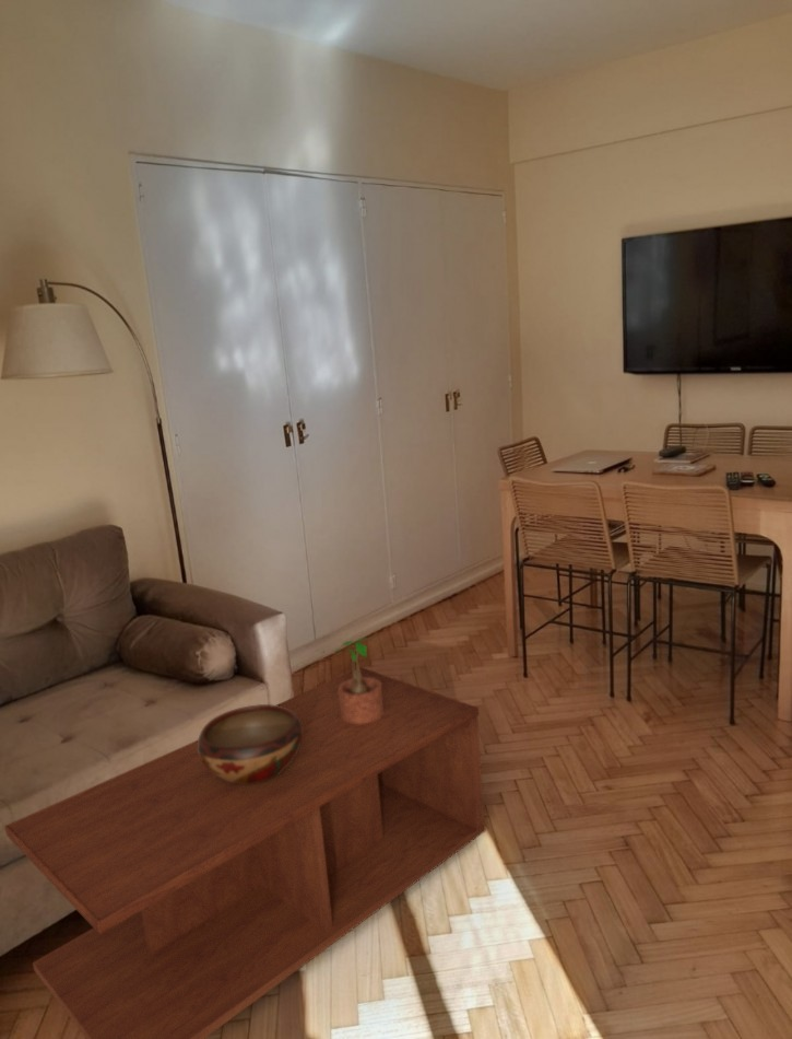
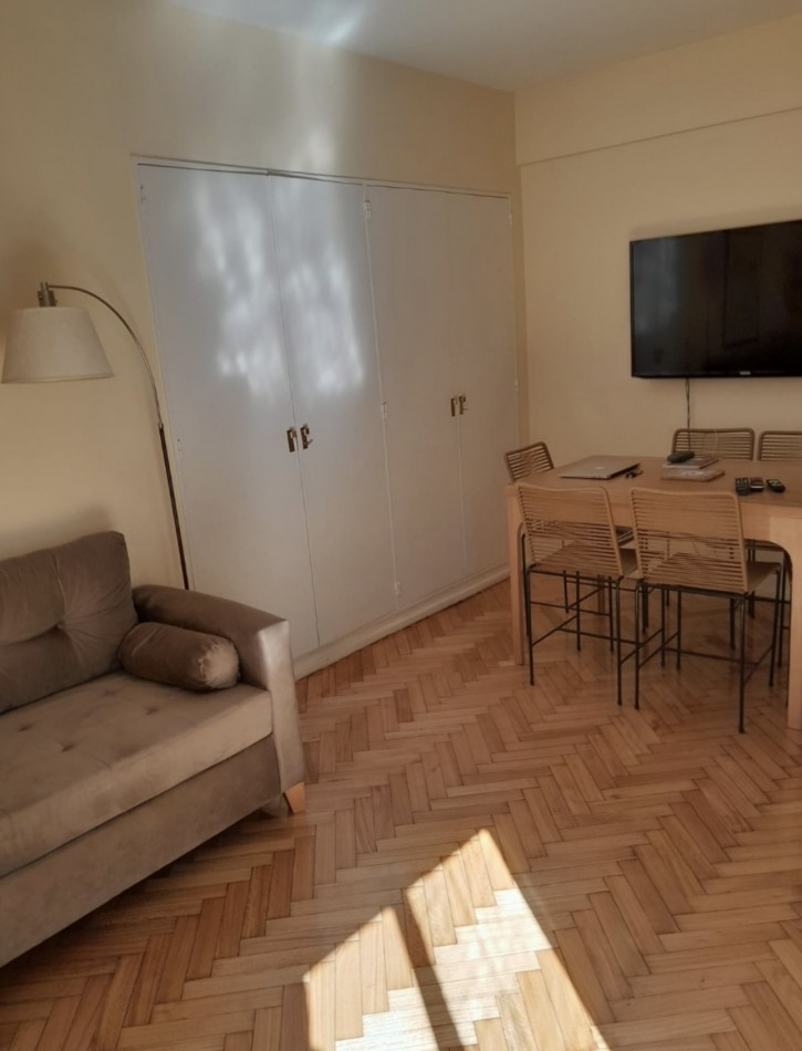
- decorative bowl (251, 746)
- potted plant (359, 676)
- coffee table (274, 837)
